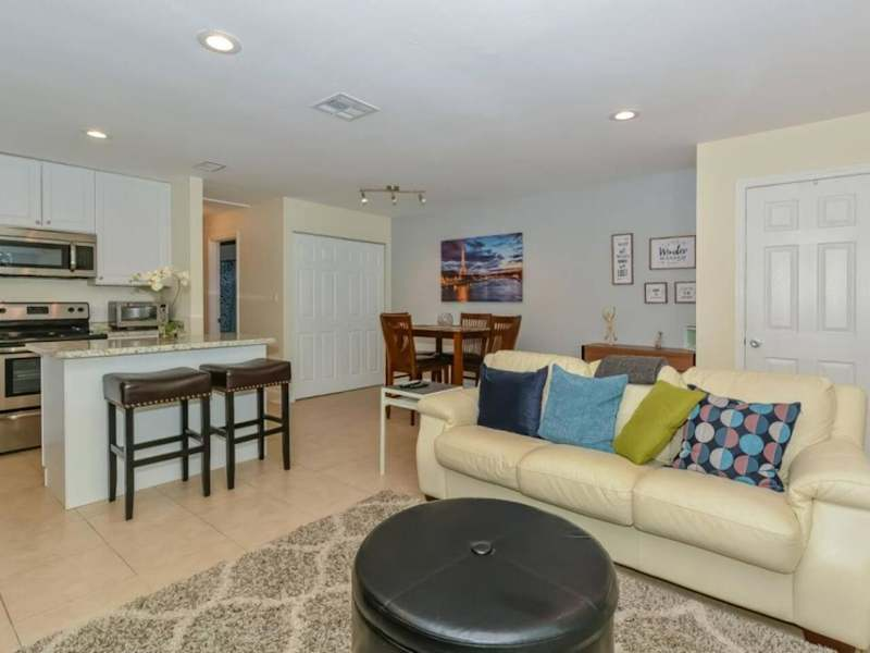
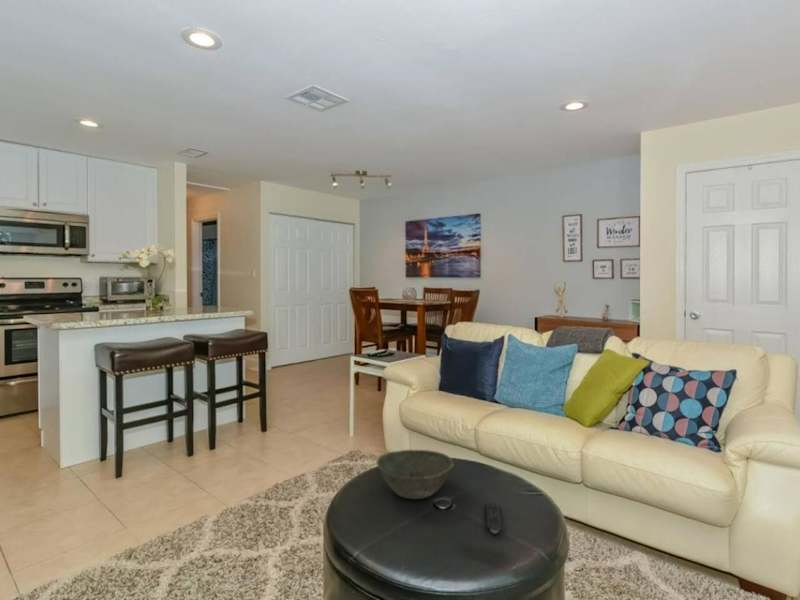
+ bowl (414, 476)
+ remote control (493, 516)
